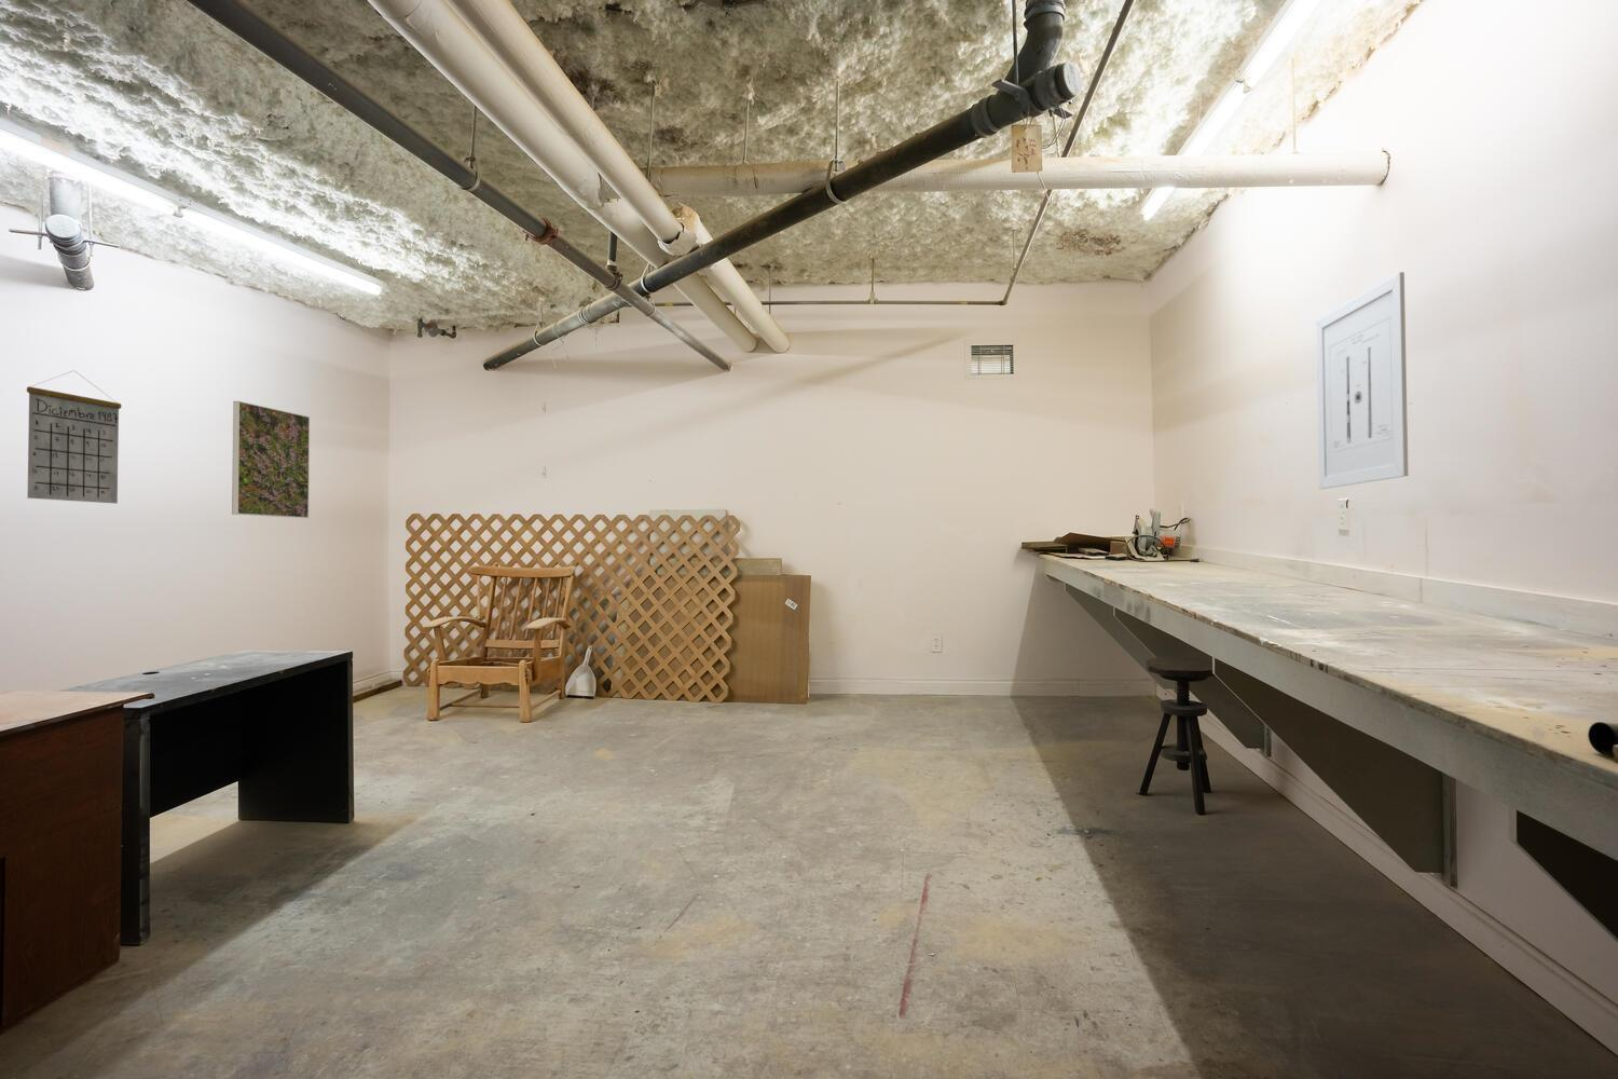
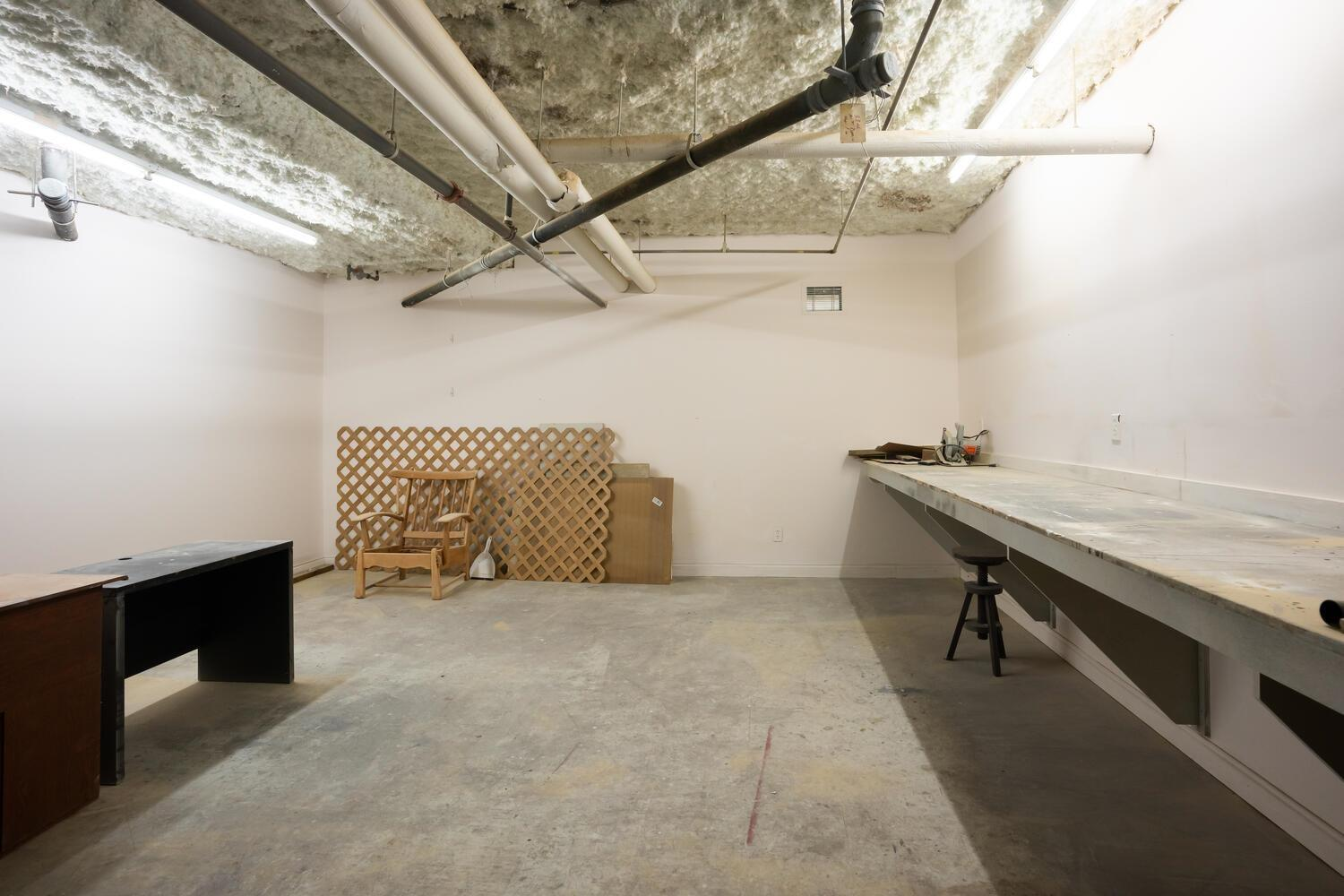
- calendar (76, 435)
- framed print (273, 461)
- wall art (1357, 389)
